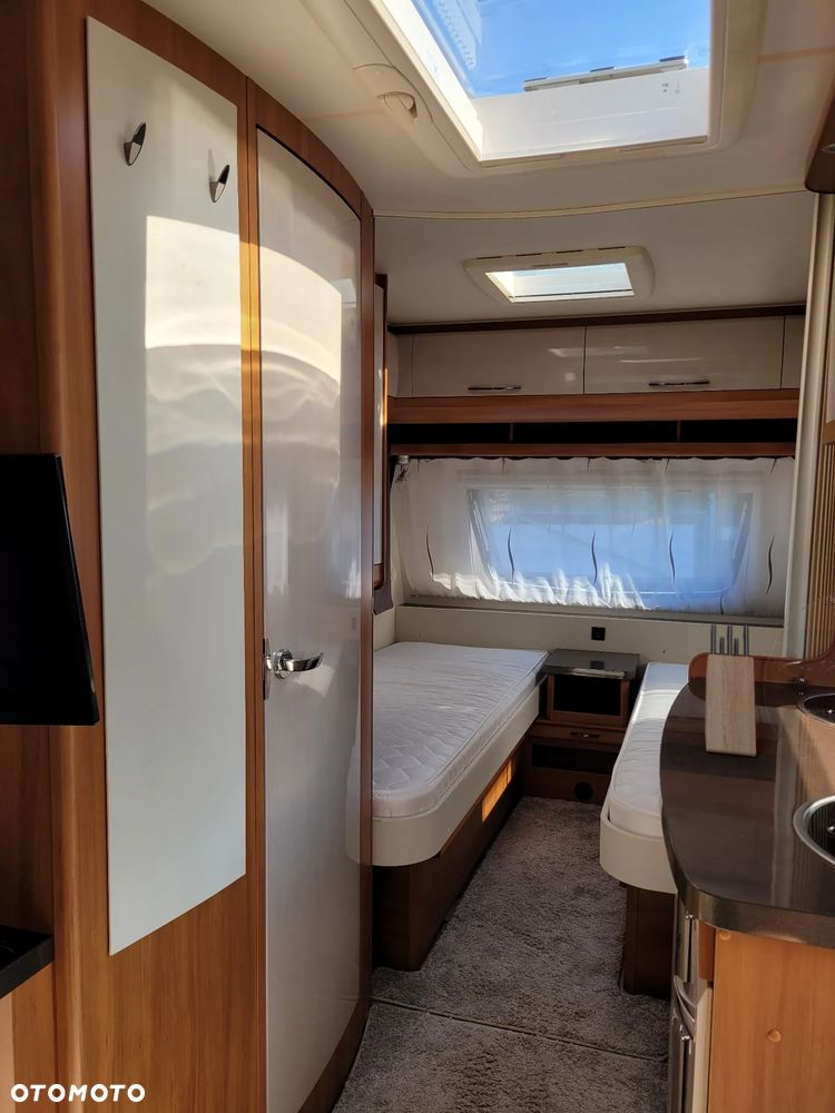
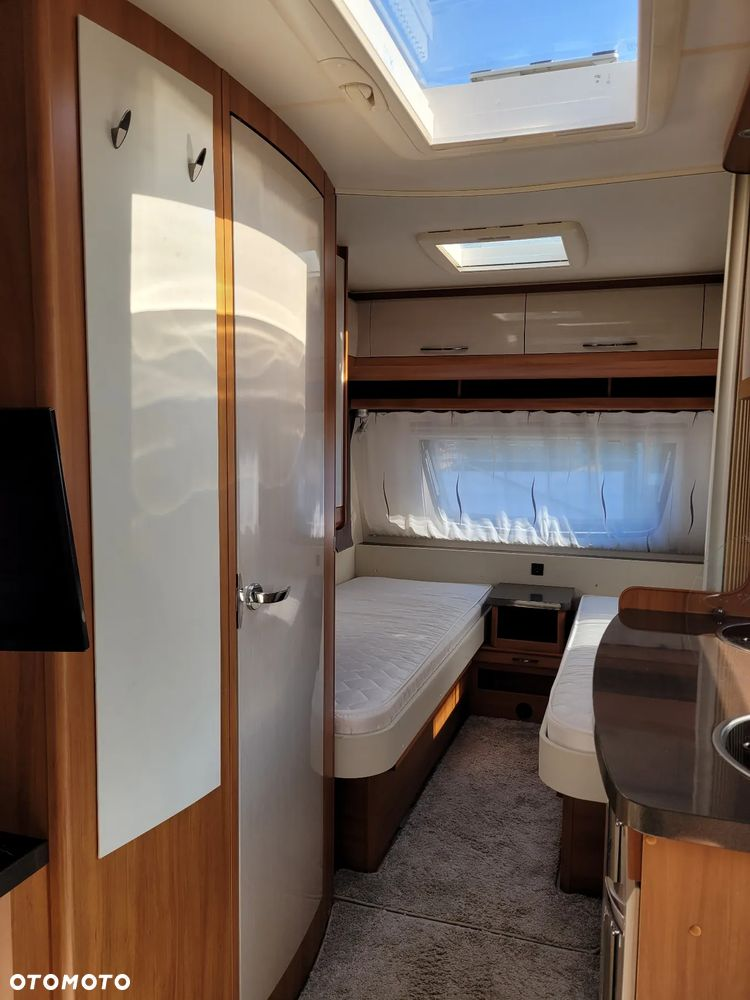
- knife block (729, 683)
